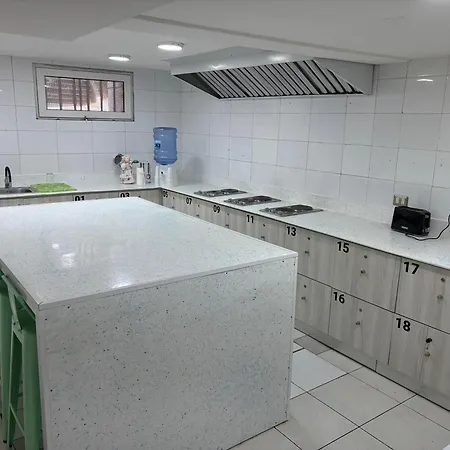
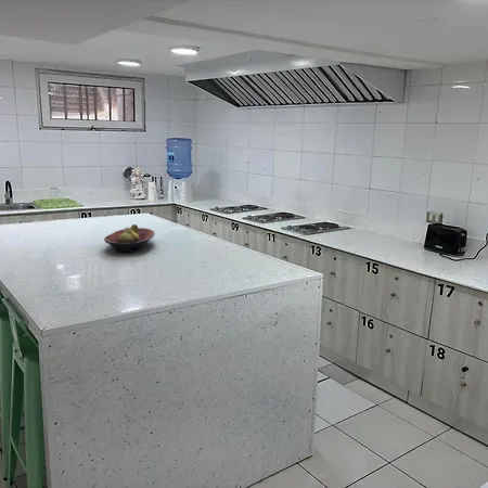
+ fruit bowl (130, 235)
